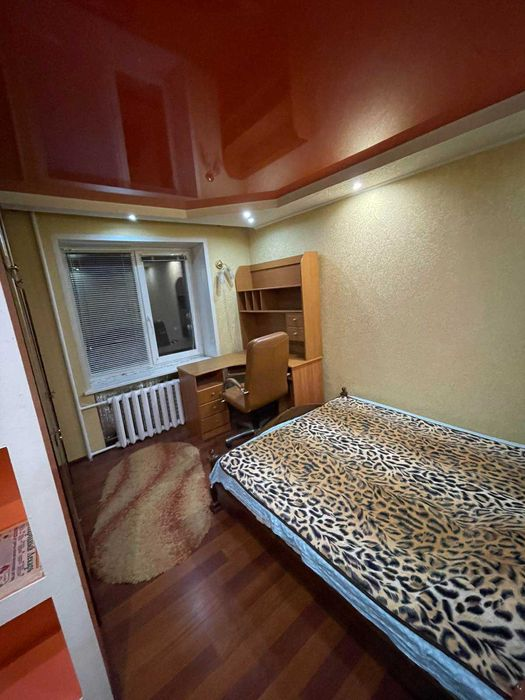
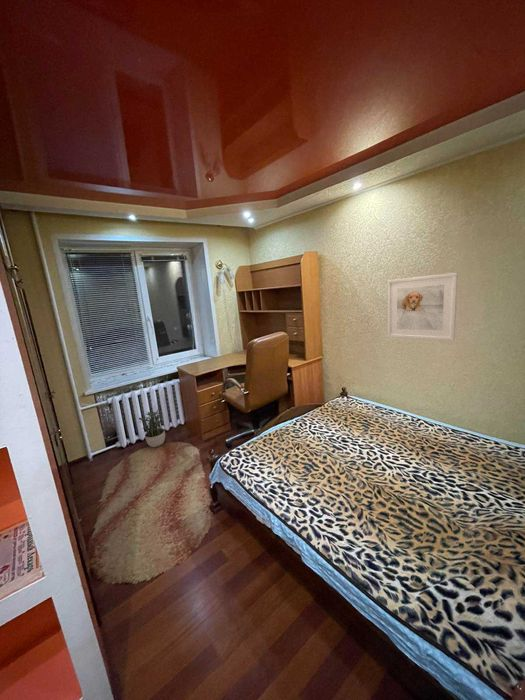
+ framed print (419, 308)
+ potted plant (152, 427)
